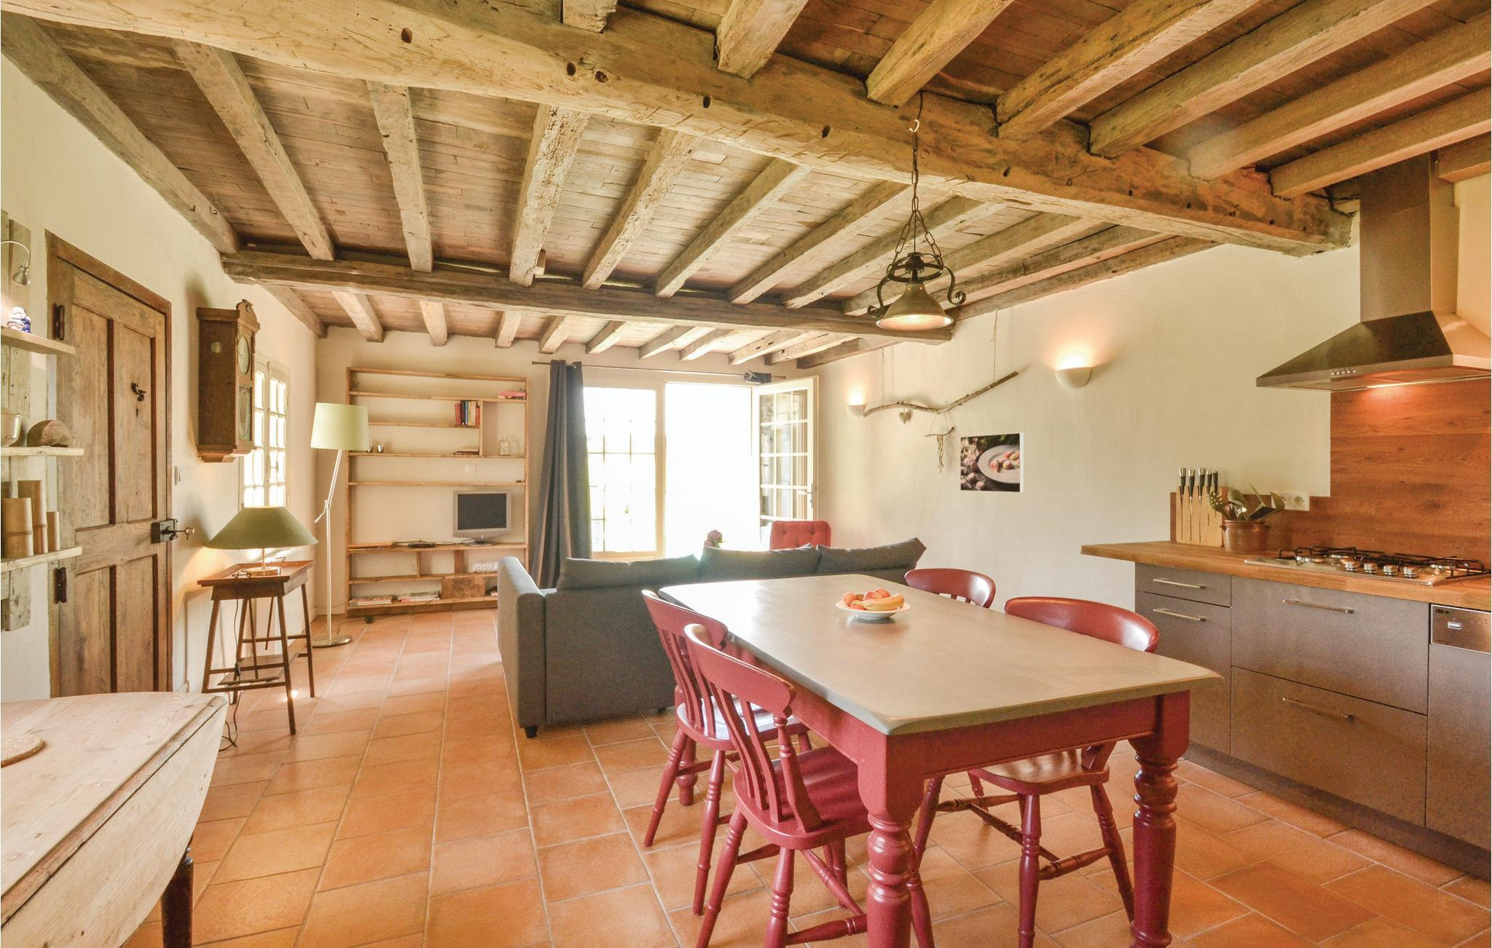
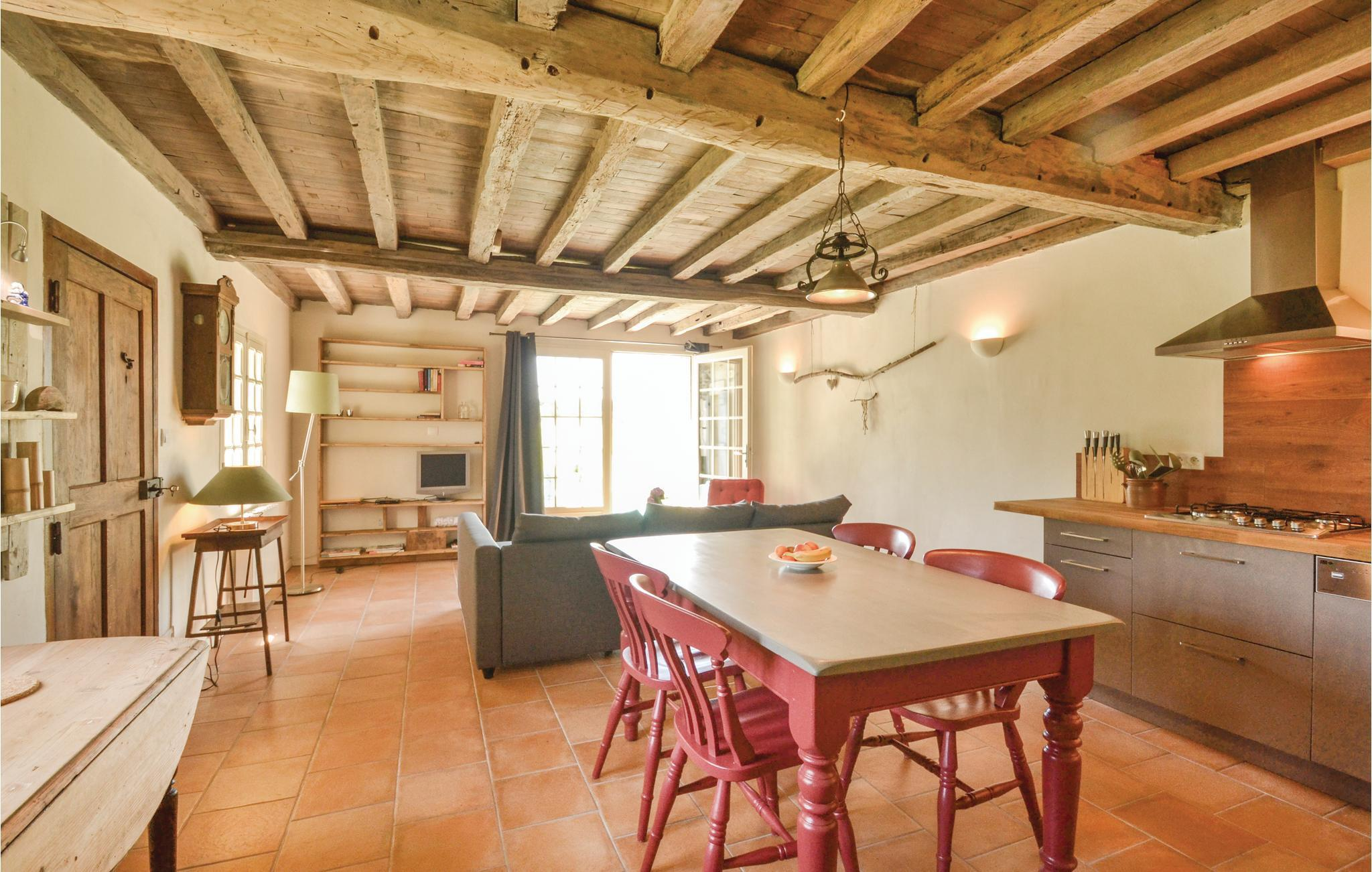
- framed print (990, 463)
